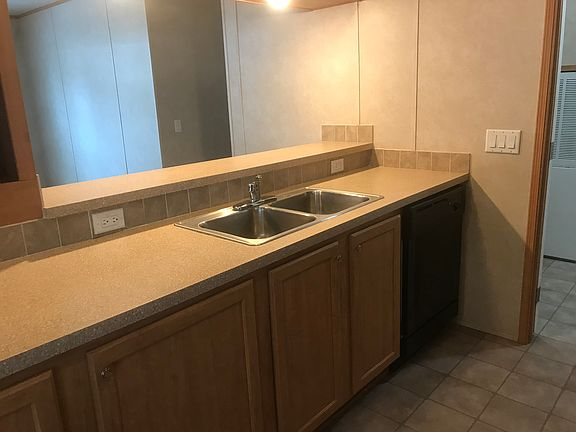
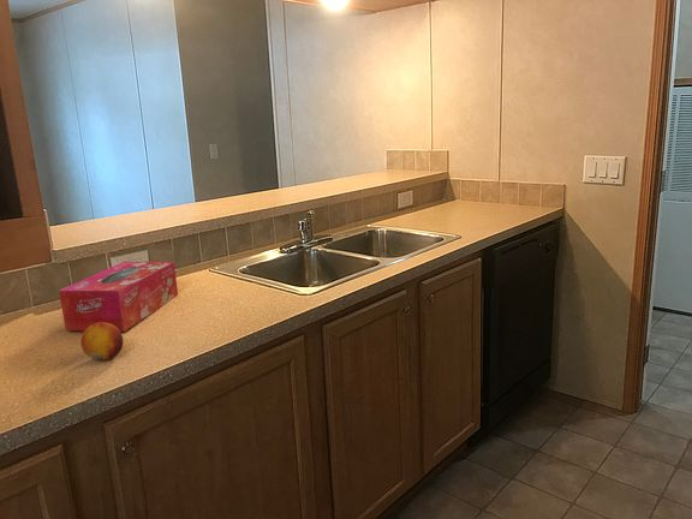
+ fruit (102, 339)
+ tissue box (124, 293)
